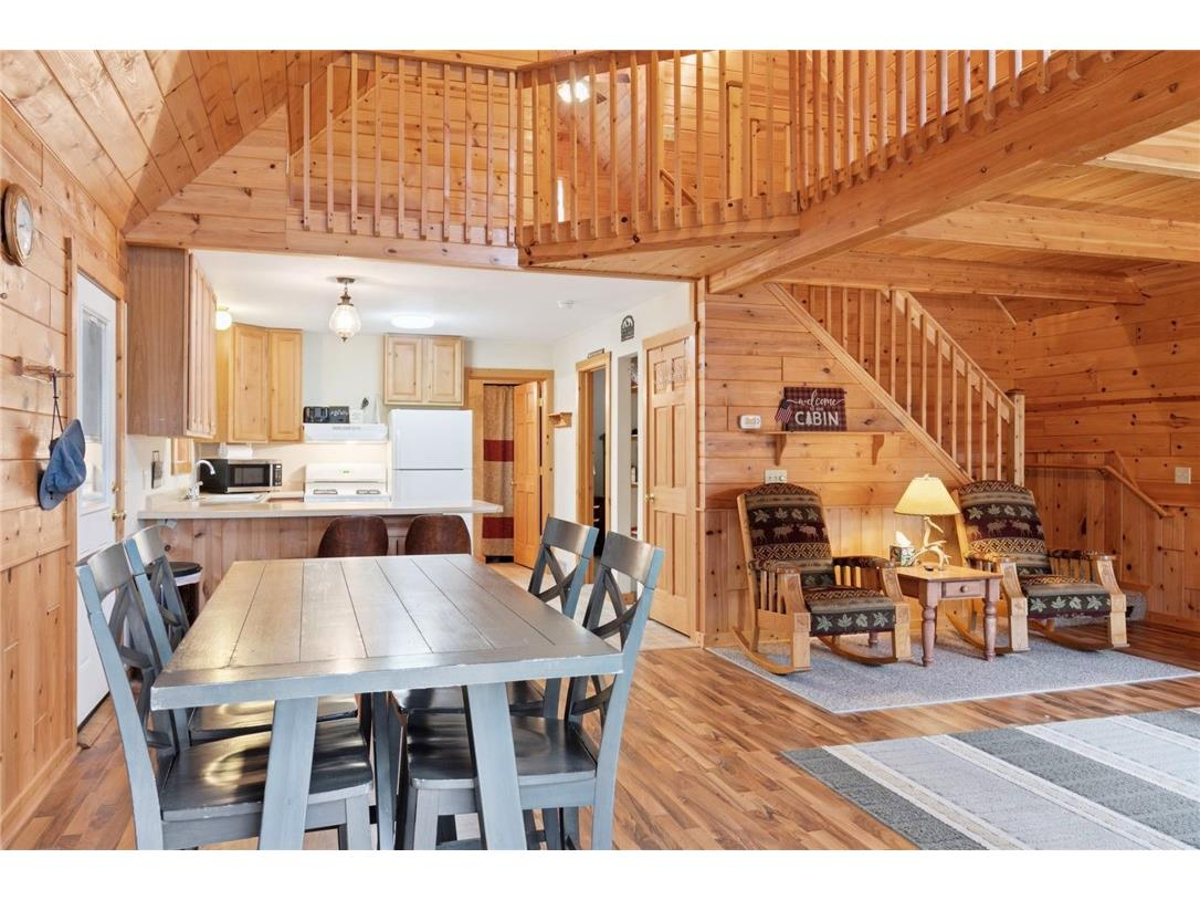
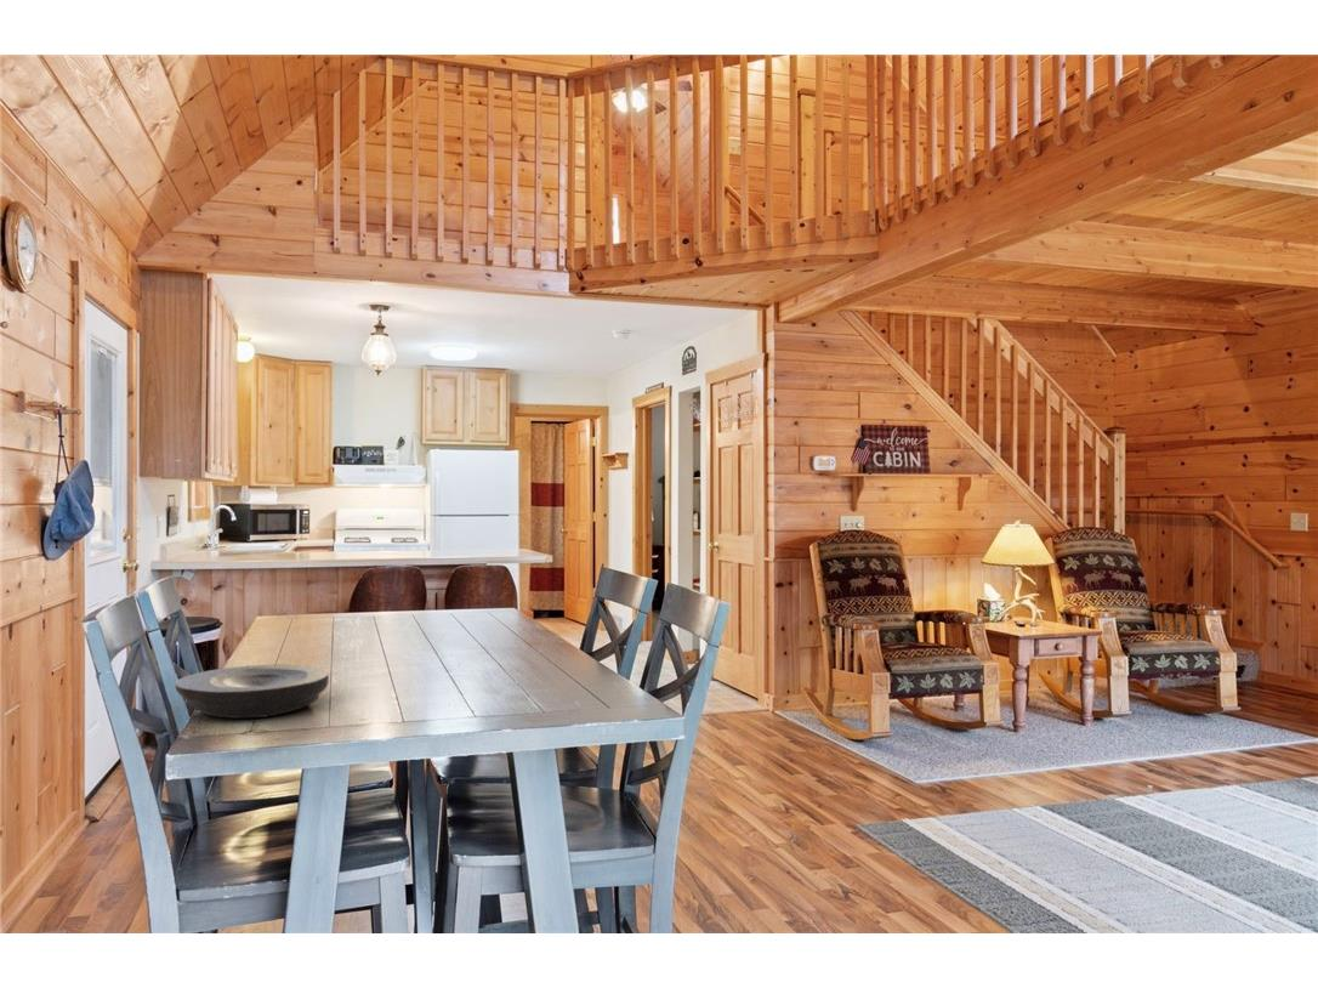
+ plate (254, 693)
